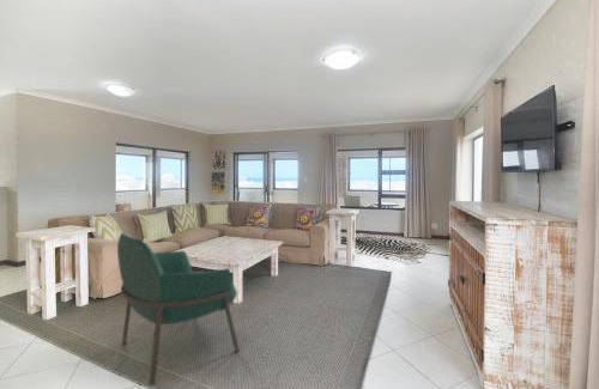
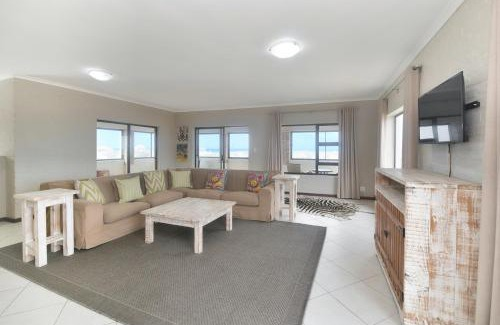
- armchair (180, 287)
